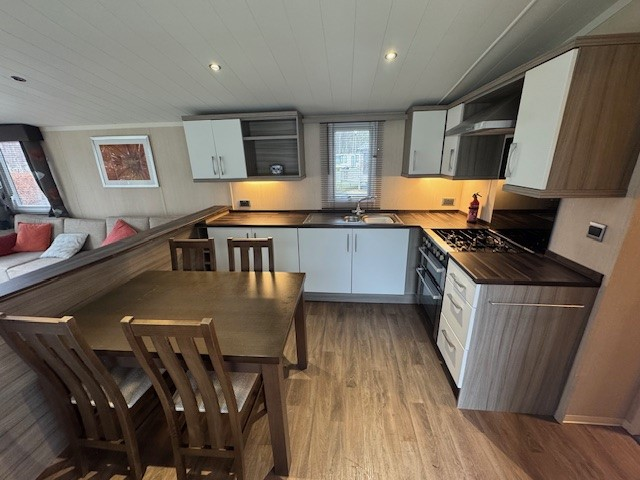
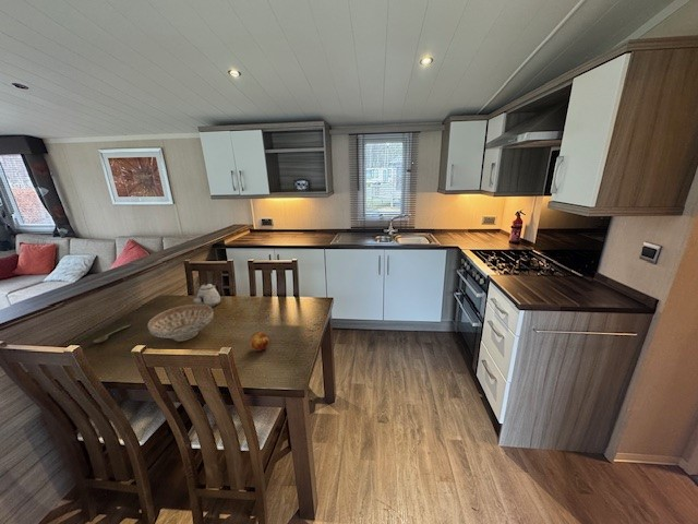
+ spoon (113, 332)
+ teapot (205, 295)
+ fruit (258, 342)
+ decorative bowl (183, 325)
